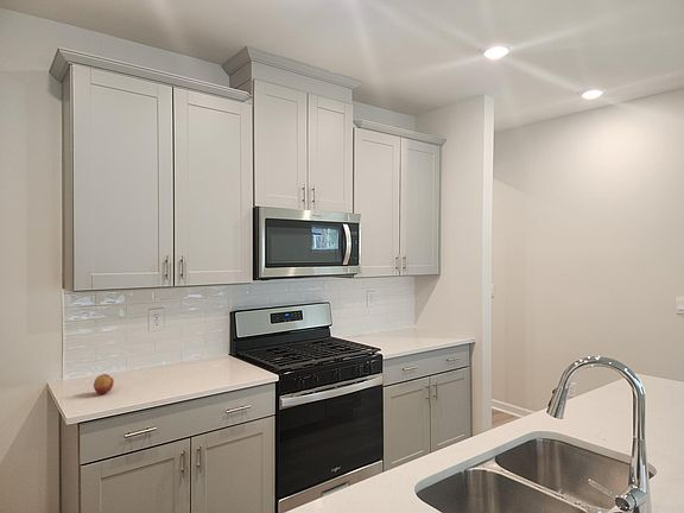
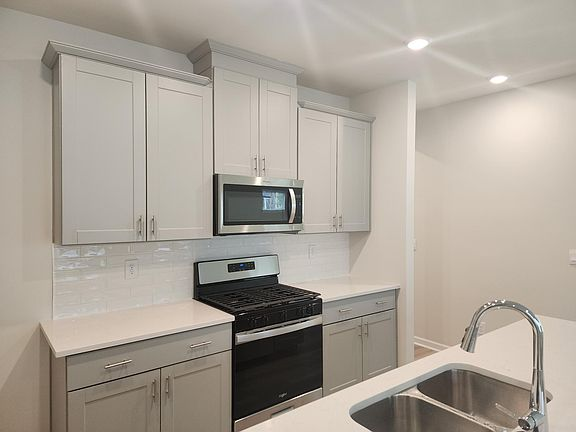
- fruit (103, 384)
